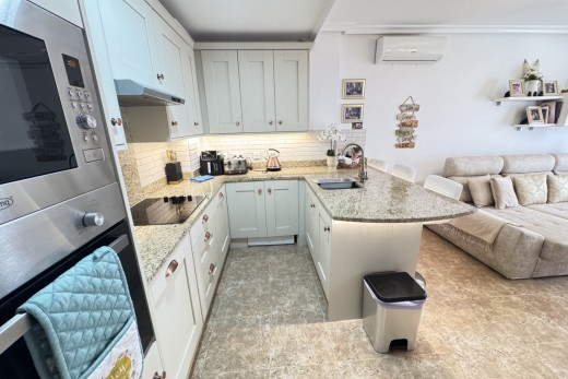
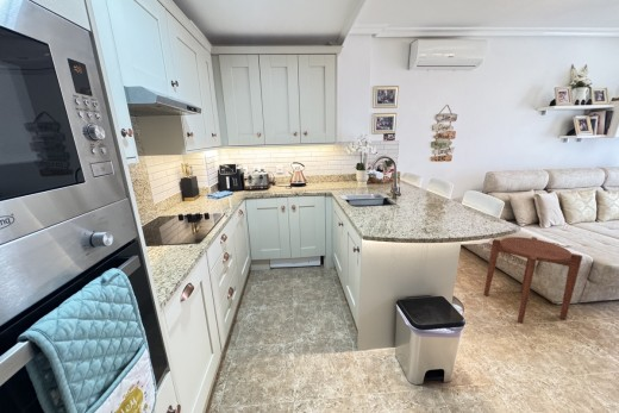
+ side table (527, 276)
